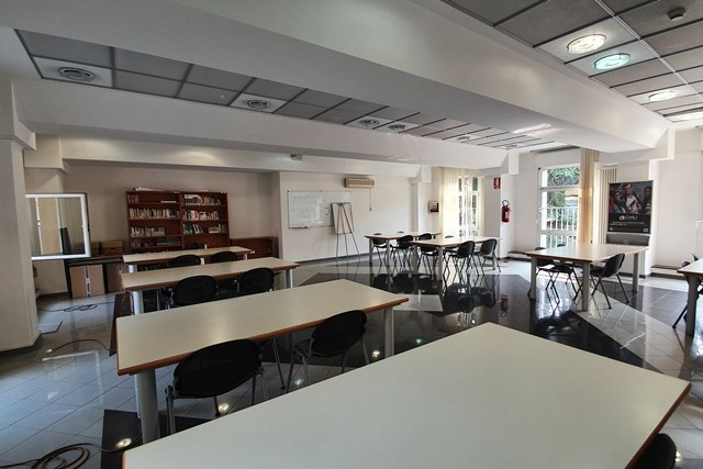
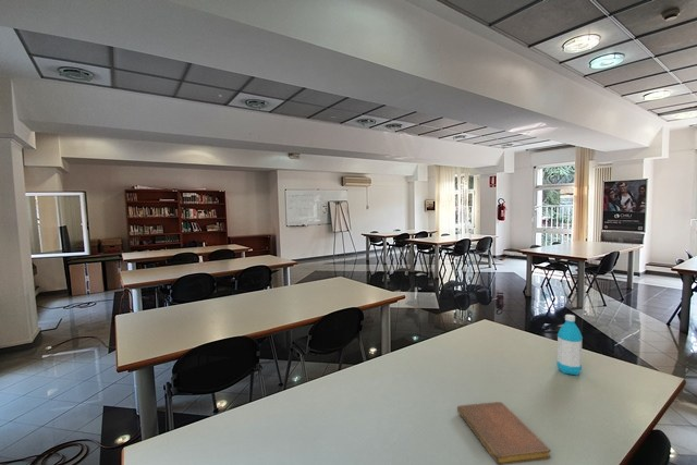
+ notebook (499, 429)
+ water bottle (570, 343)
